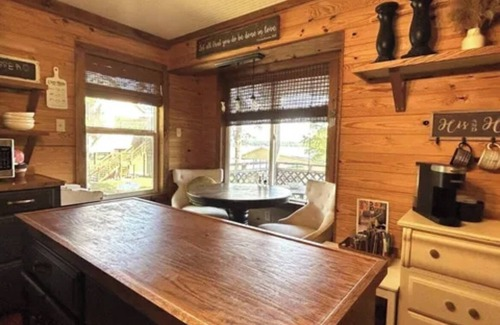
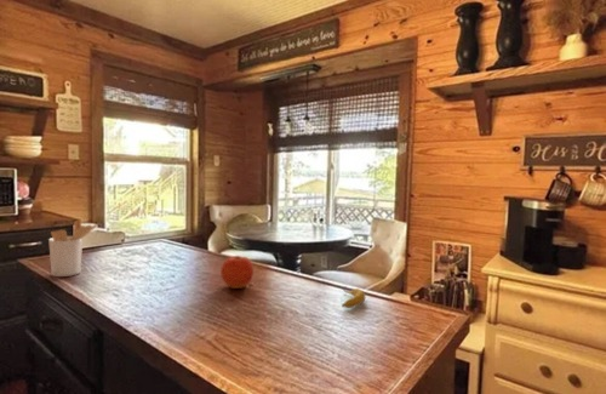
+ fruit (236, 272)
+ utensil holder (73, 247)
+ banana (351, 295)
